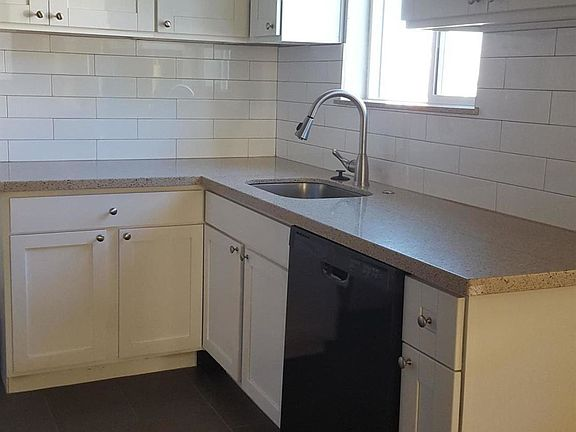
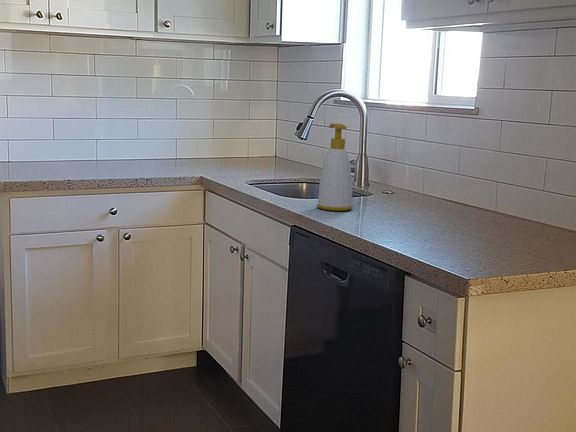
+ soap bottle (336, 166)
